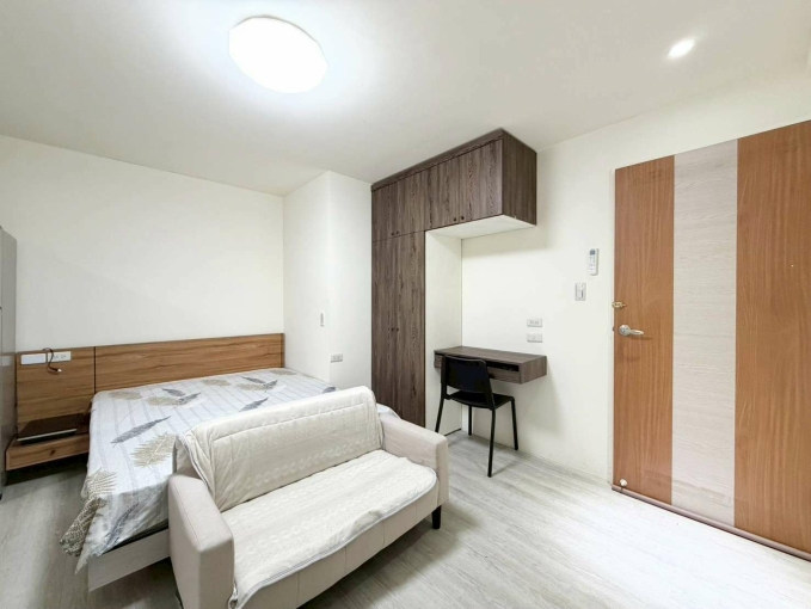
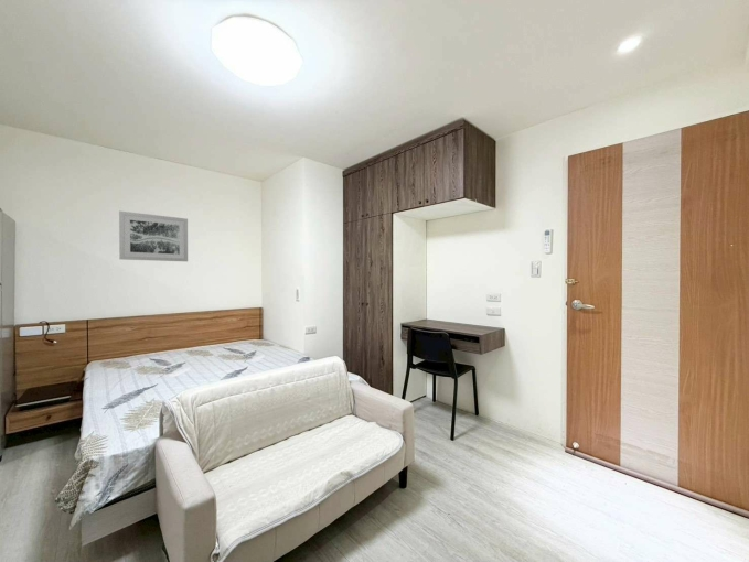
+ wall art (156, 237)
